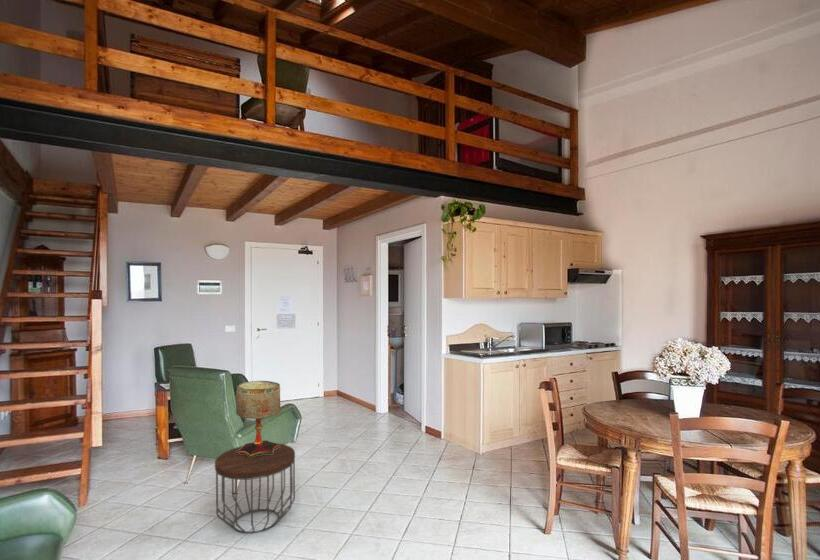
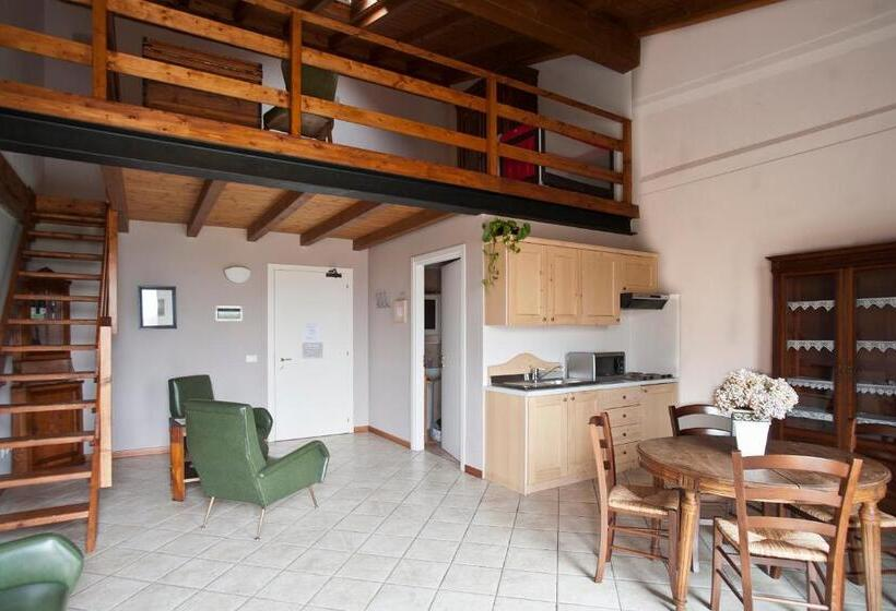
- side table (259, 488)
- table lamp (258, 416)
